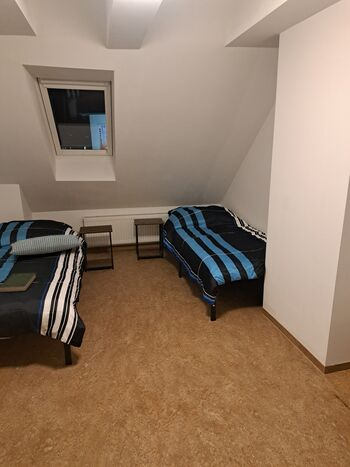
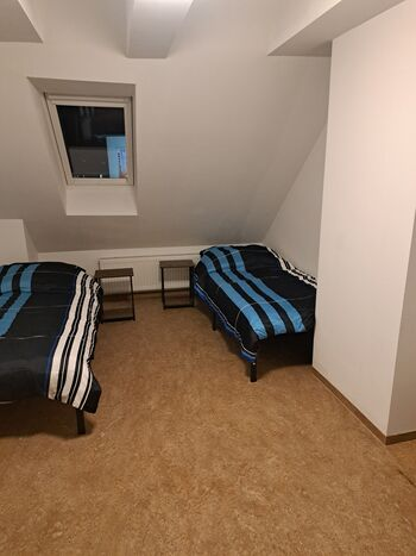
- pillow (46, 244)
- book (18, 282)
